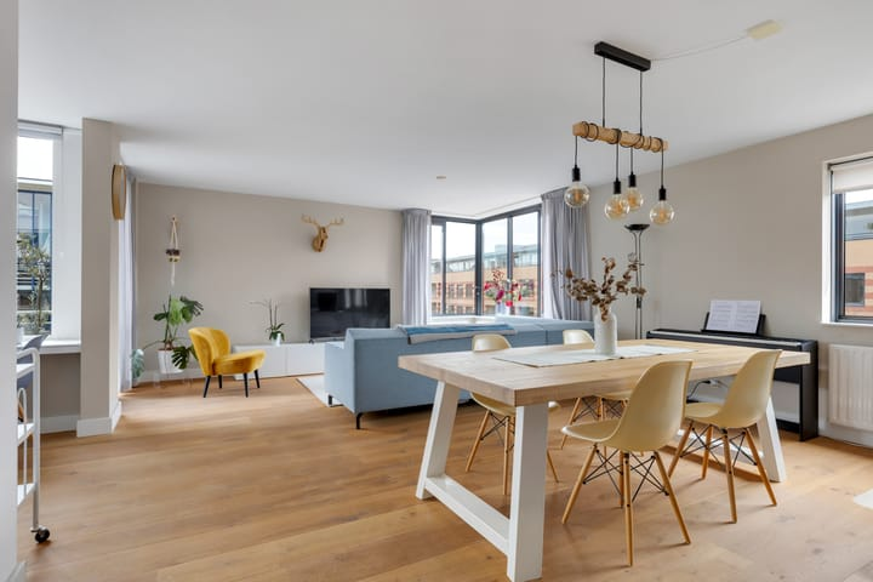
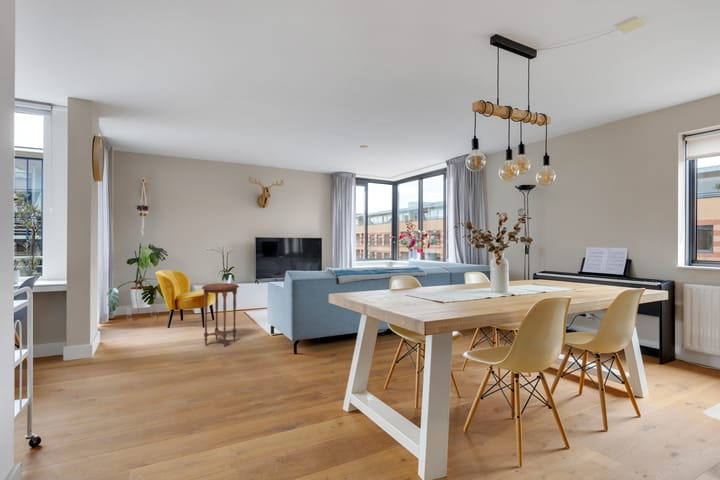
+ side table (223, 314)
